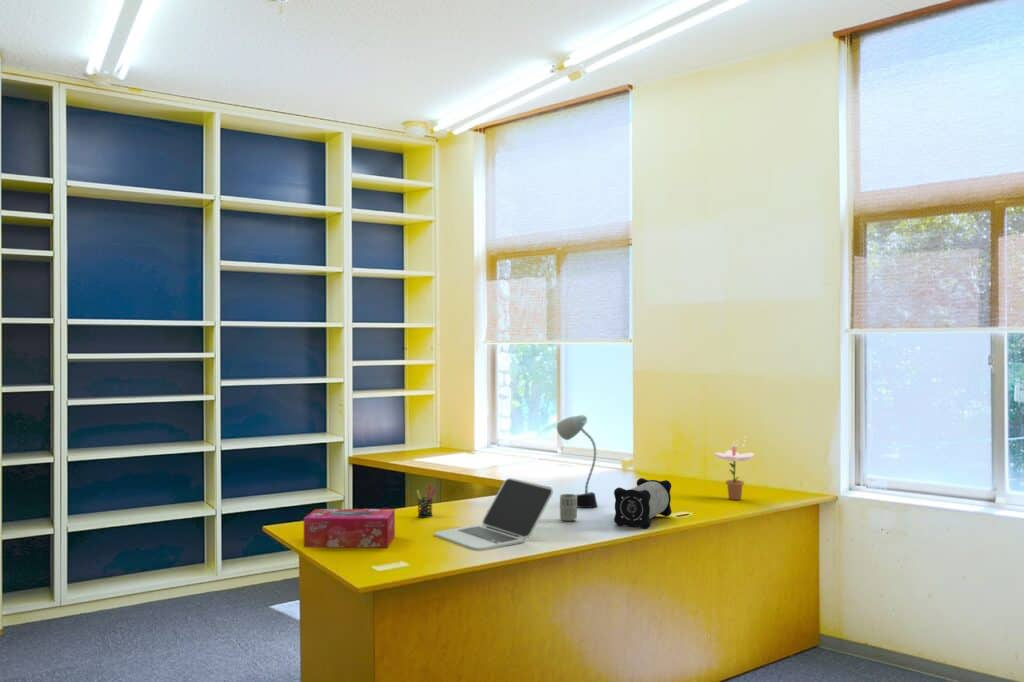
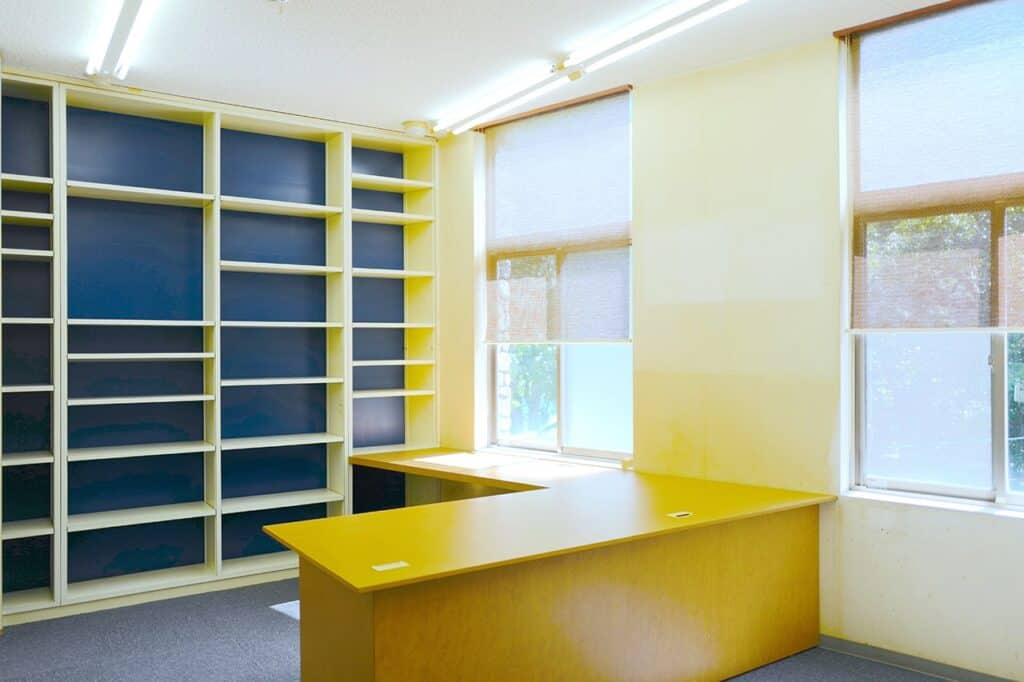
- speaker (643, 502)
- desk lamp (592, 463)
- pen holder (424, 500)
- flower (734, 466)
- cup (568, 507)
- laptop (493, 511)
- tissue box (350, 527)
